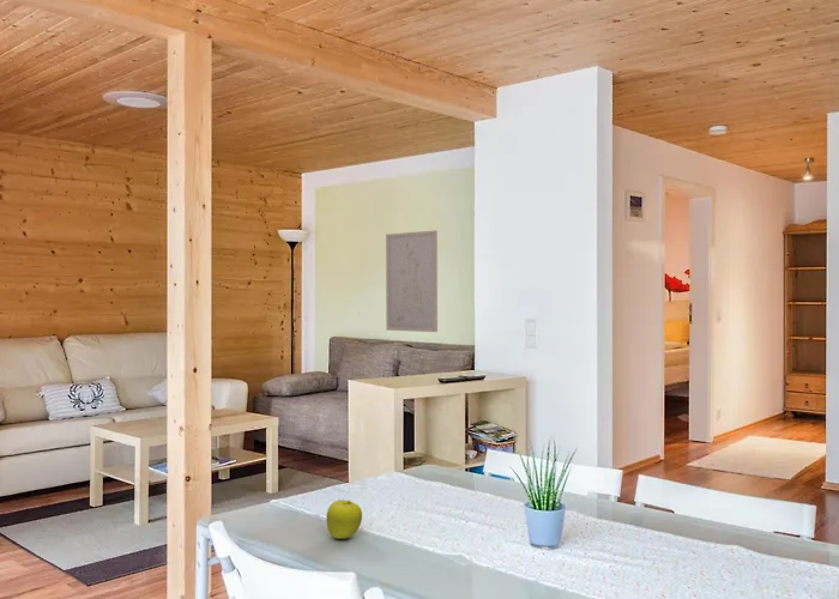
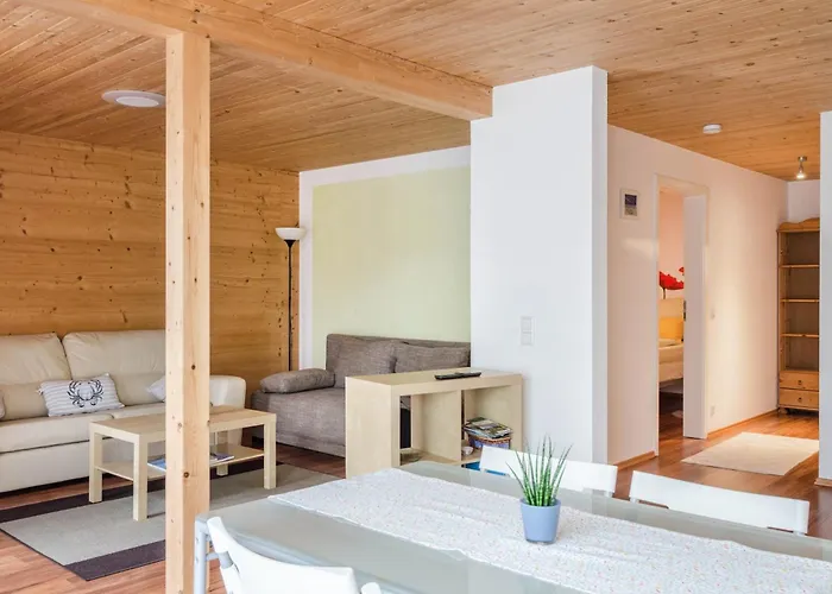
- fruit (344, 519)
- wall art (410, 282)
